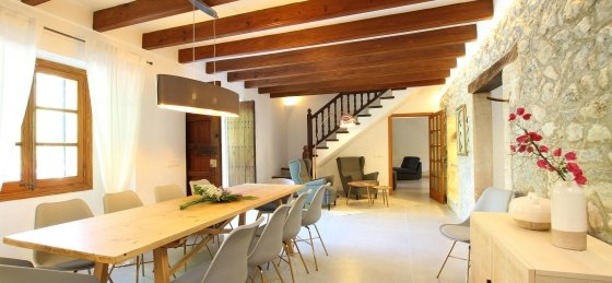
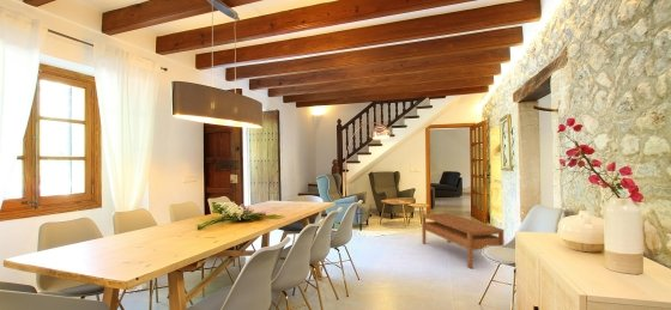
+ coffee table (458, 237)
